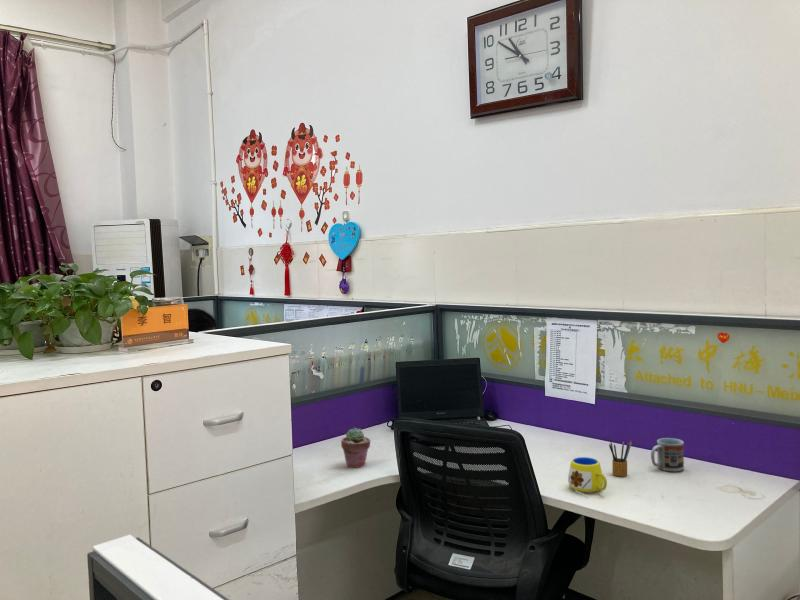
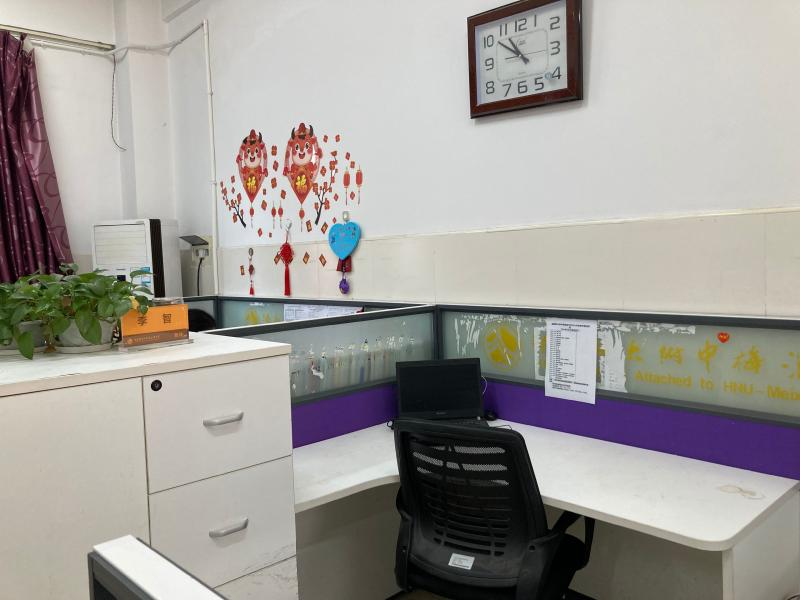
- mug (589, 475)
- cup (666, 454)
- pencil box (619, 458)
- potted succulent (355, 447)
